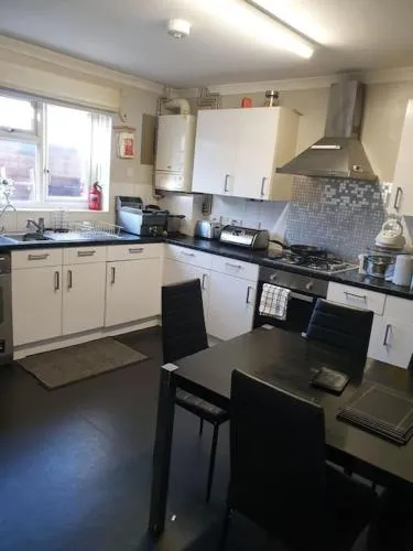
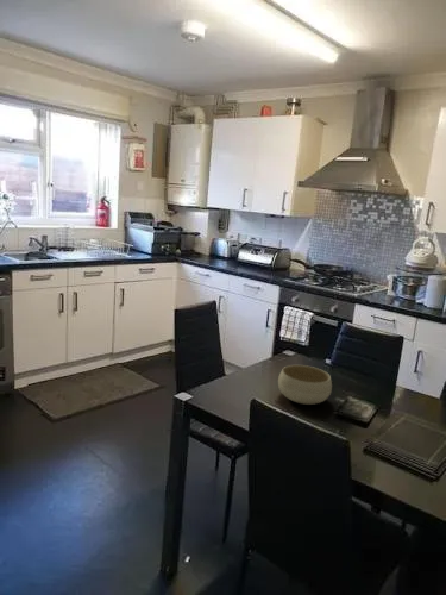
+ bowl (304, 386)
